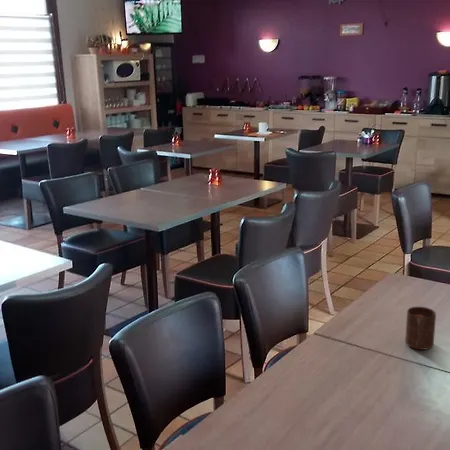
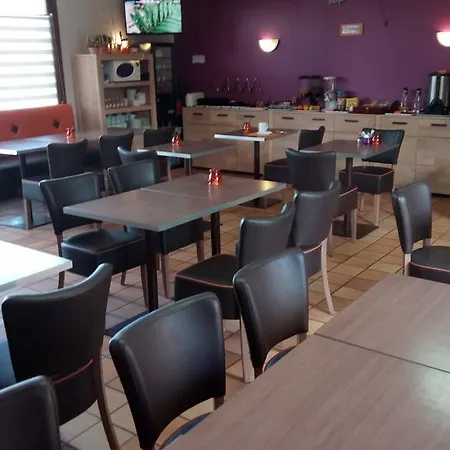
- cup (421, 330)
